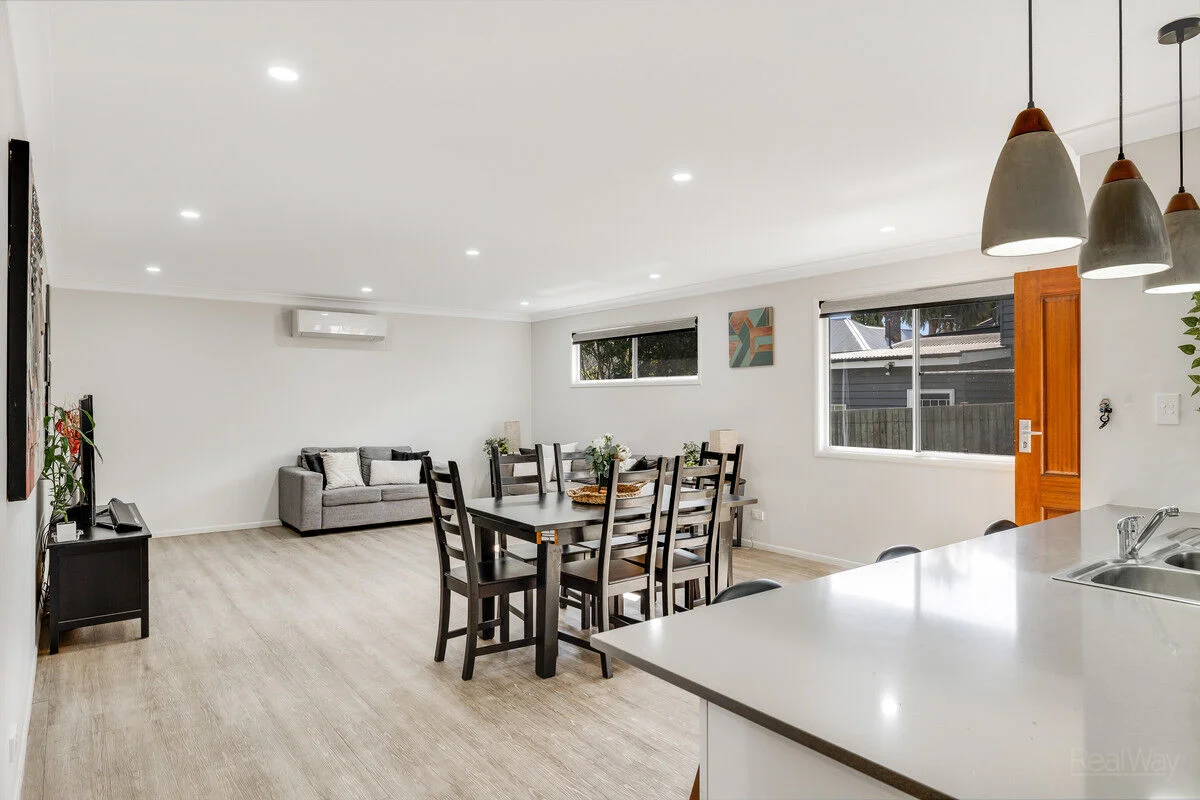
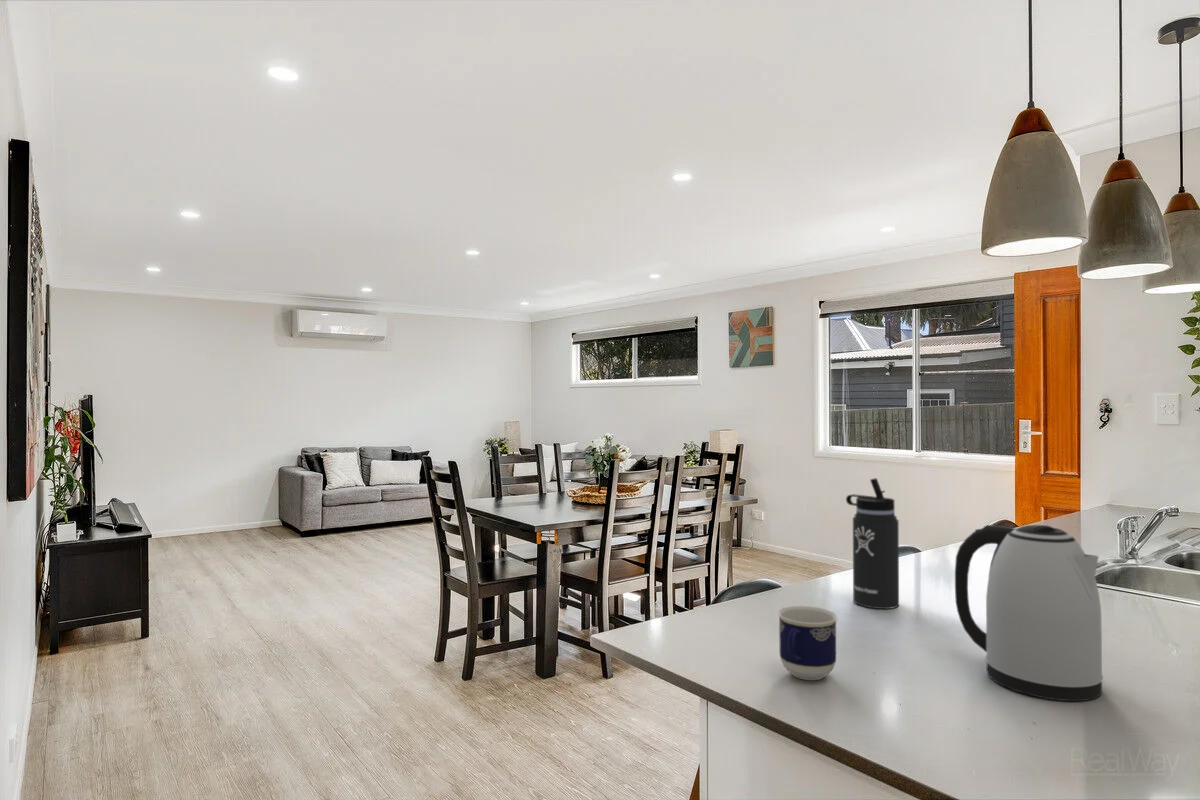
+ thermos bottle (871, 539)
+ kettle (1021, 598)
+ cup (804, 646)
